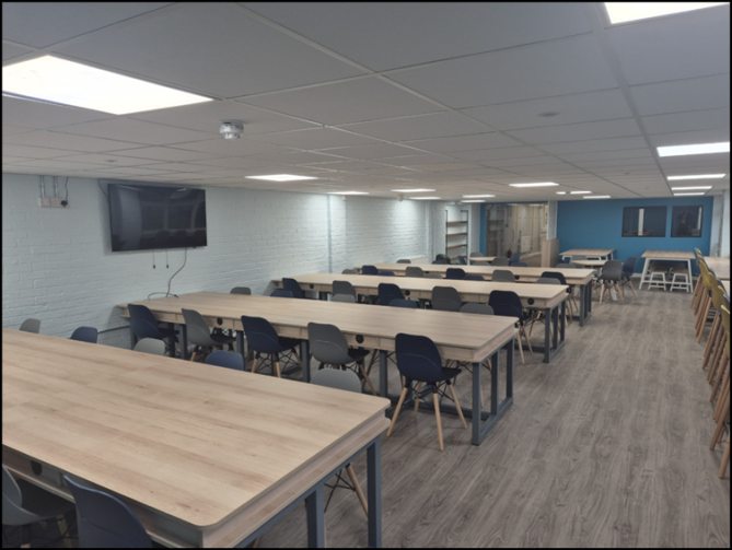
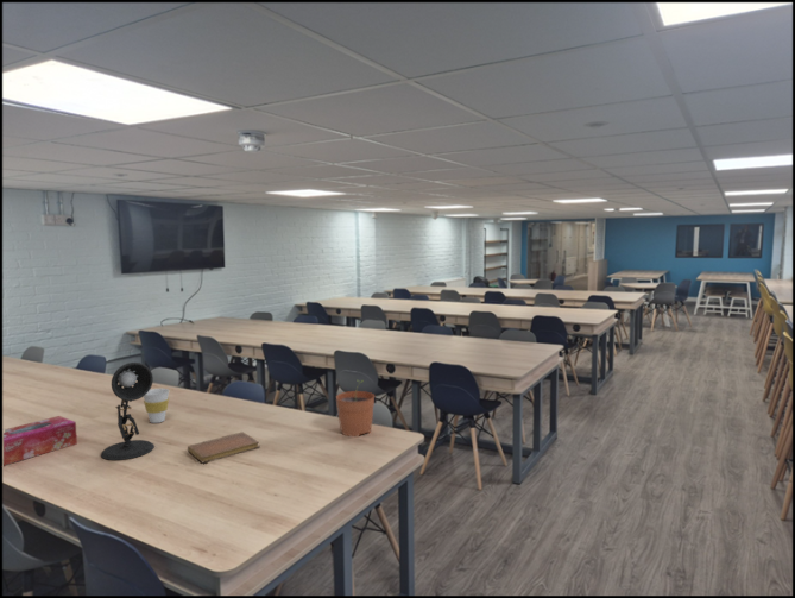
+ tissue box (31, 439)
+ plant pot (355, 404)
+ desk lamp (126, 404)
+ notebook (223, 446)
+ cup (156, 405)
